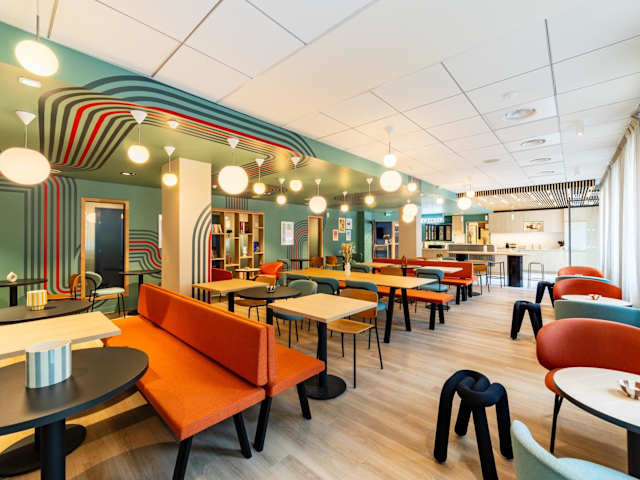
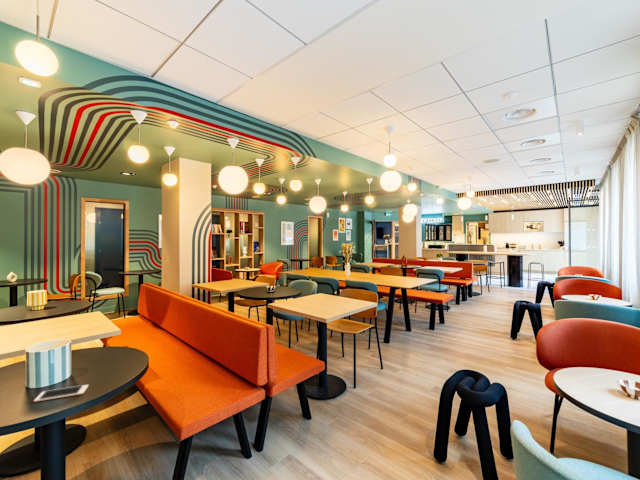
+ cell phone (62, 392)
